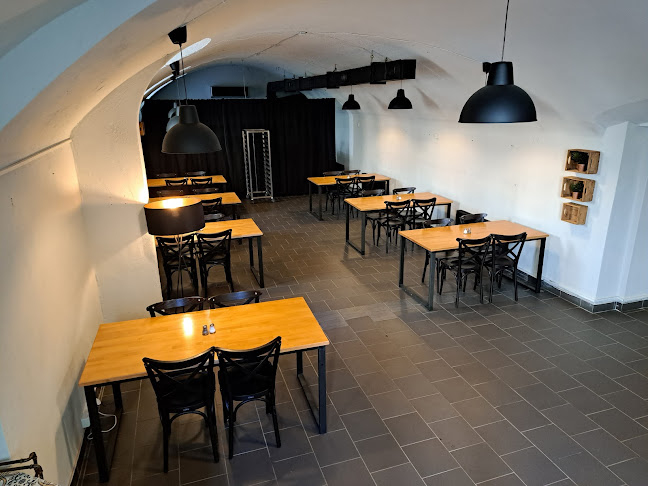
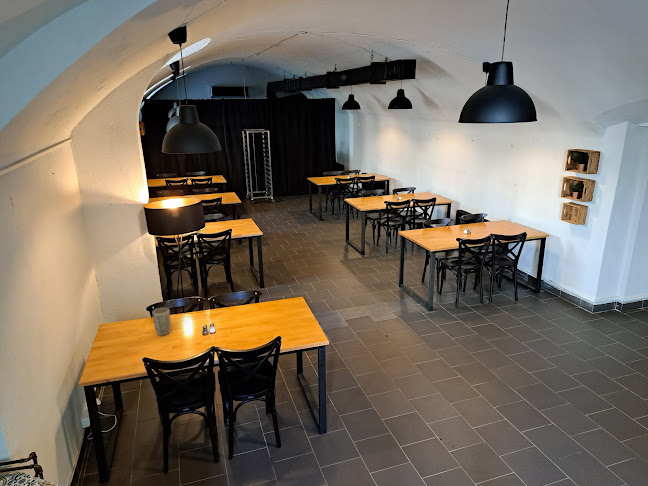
+ plant pot (162, 321)
